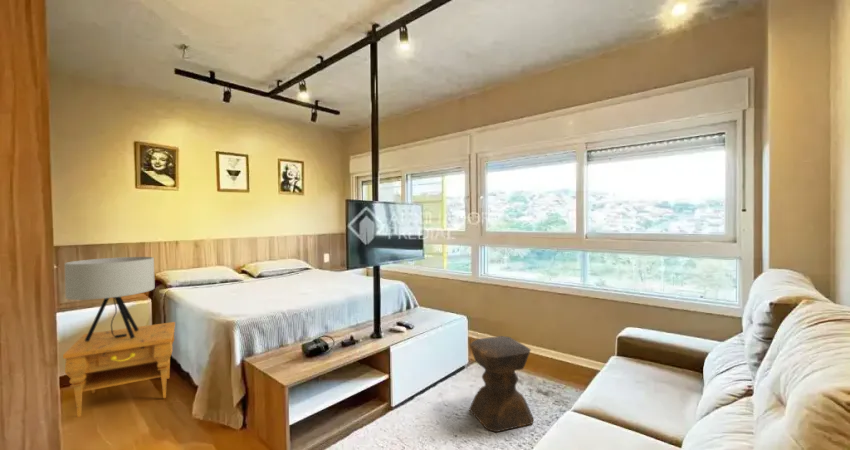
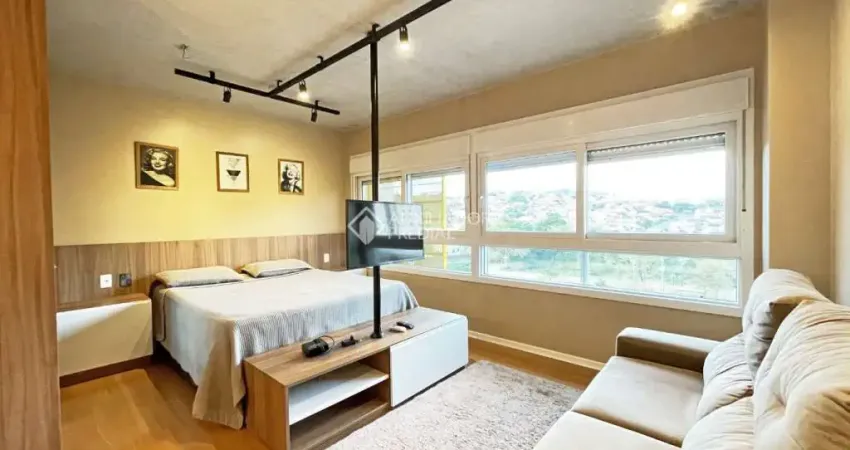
- stool (499, 378)
- nightstand (127, 365)
- table lamp (113, 298)
